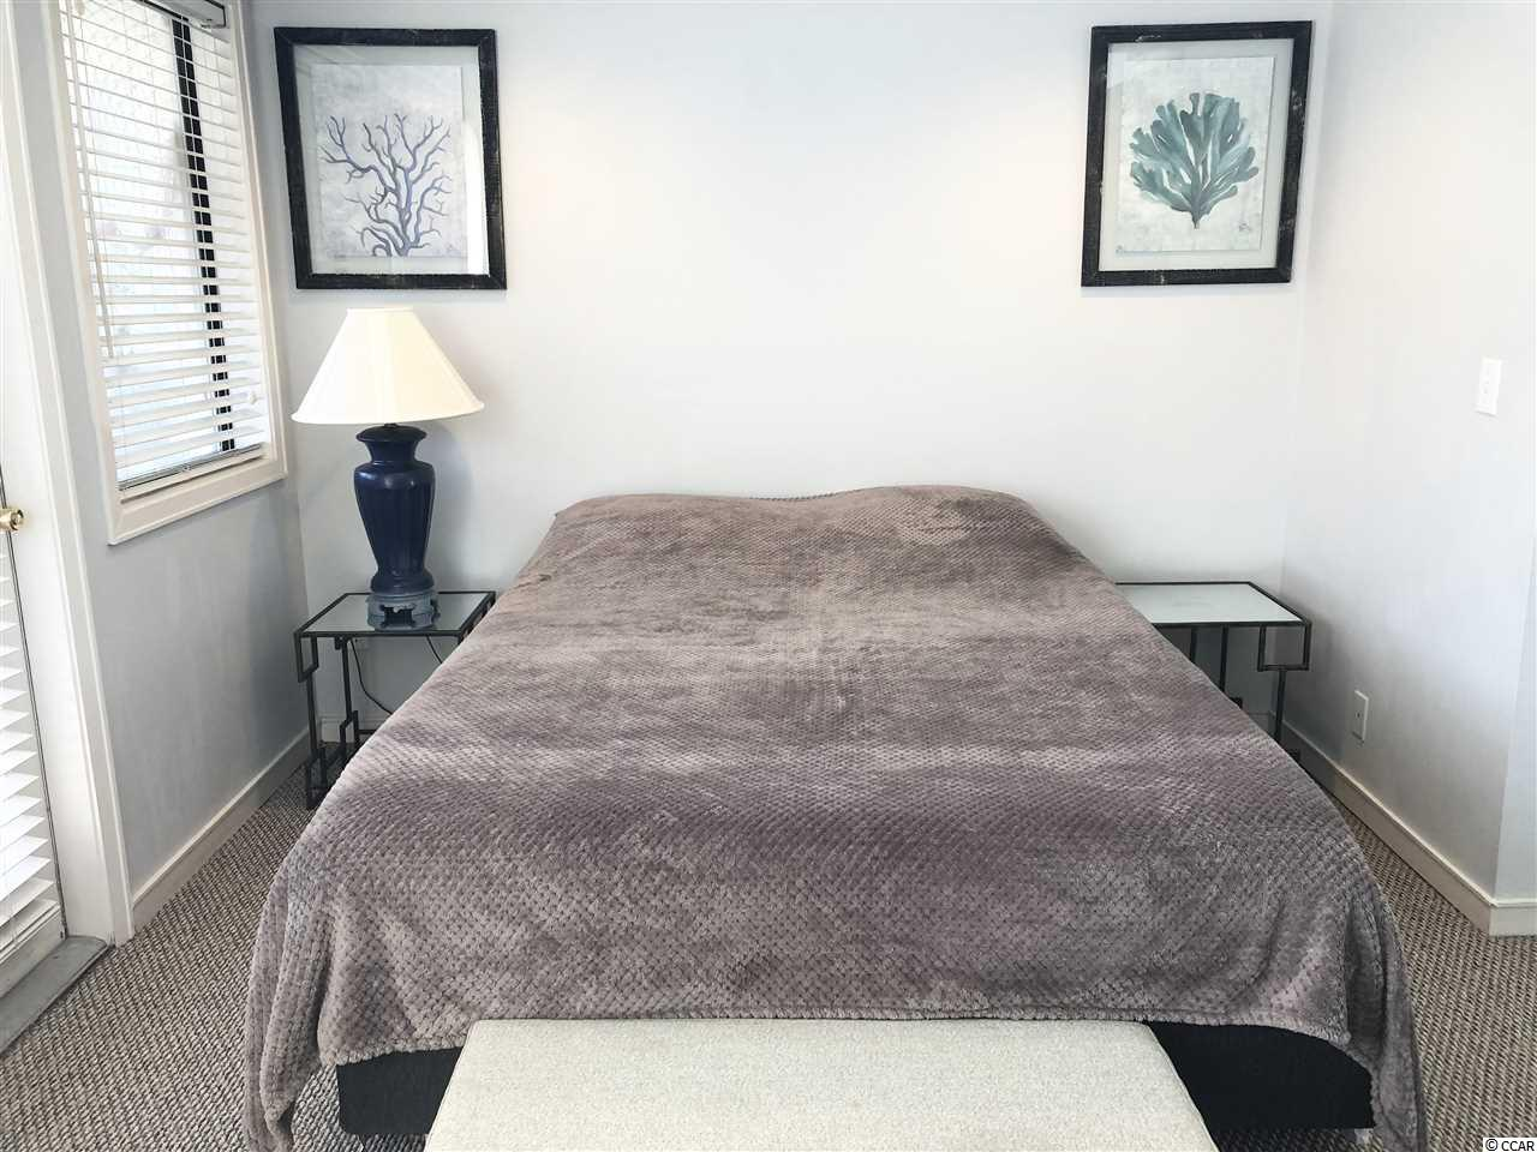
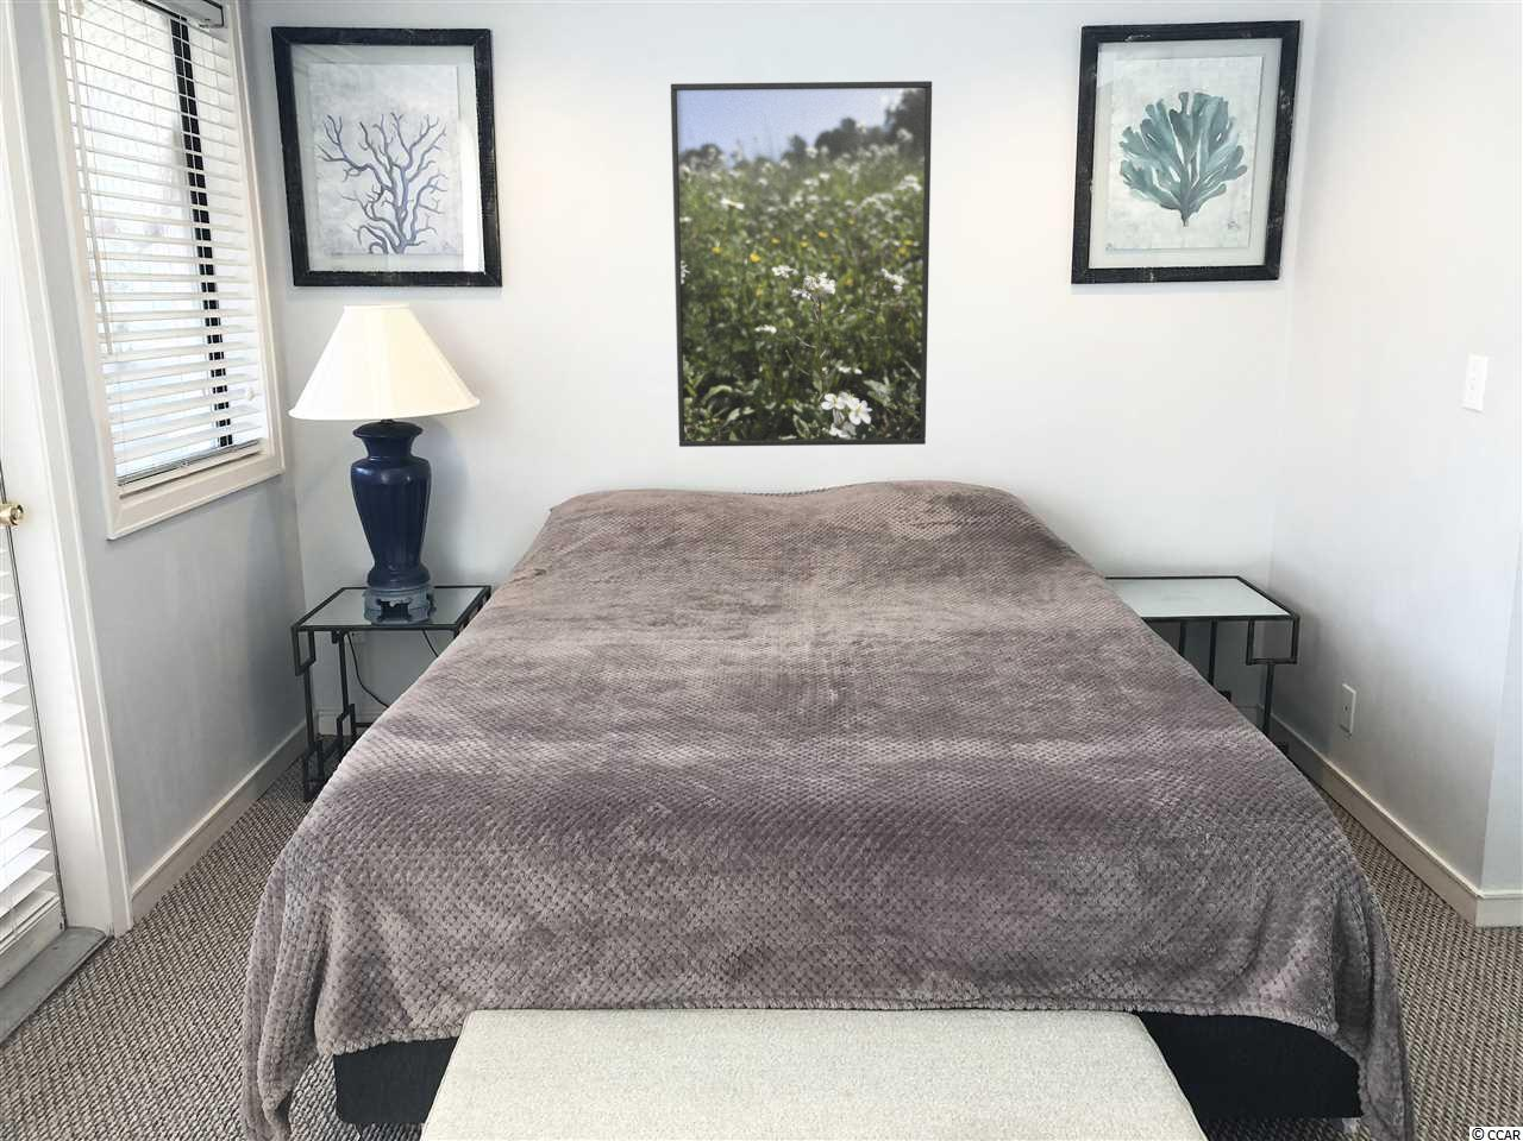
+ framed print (801, 268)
